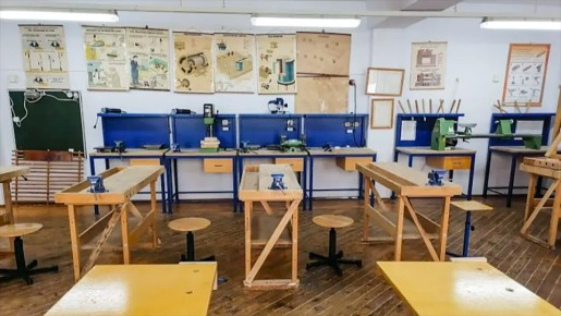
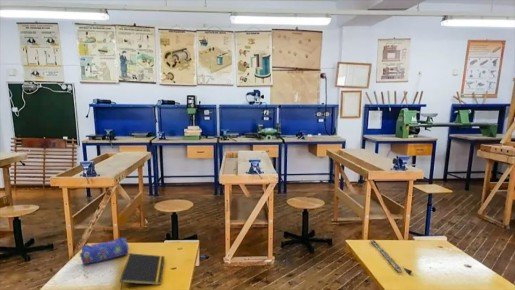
+ notepad (144, 268)
+ train (385, 254)
+ pencil case (104, 249)
